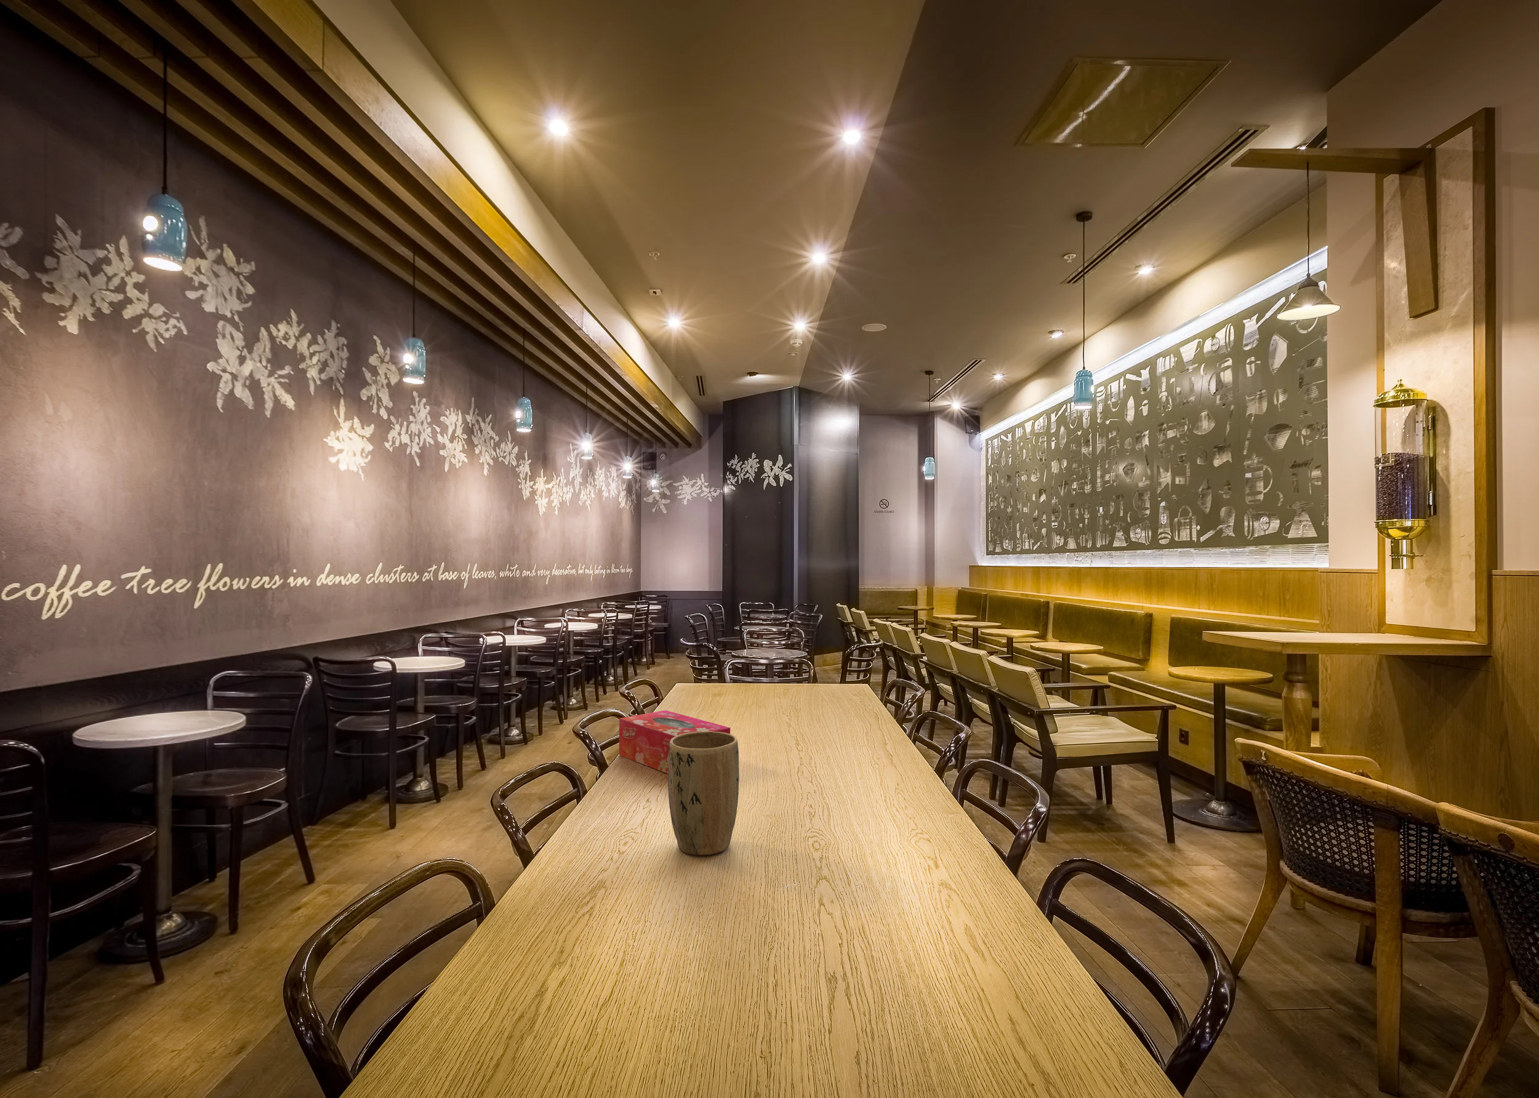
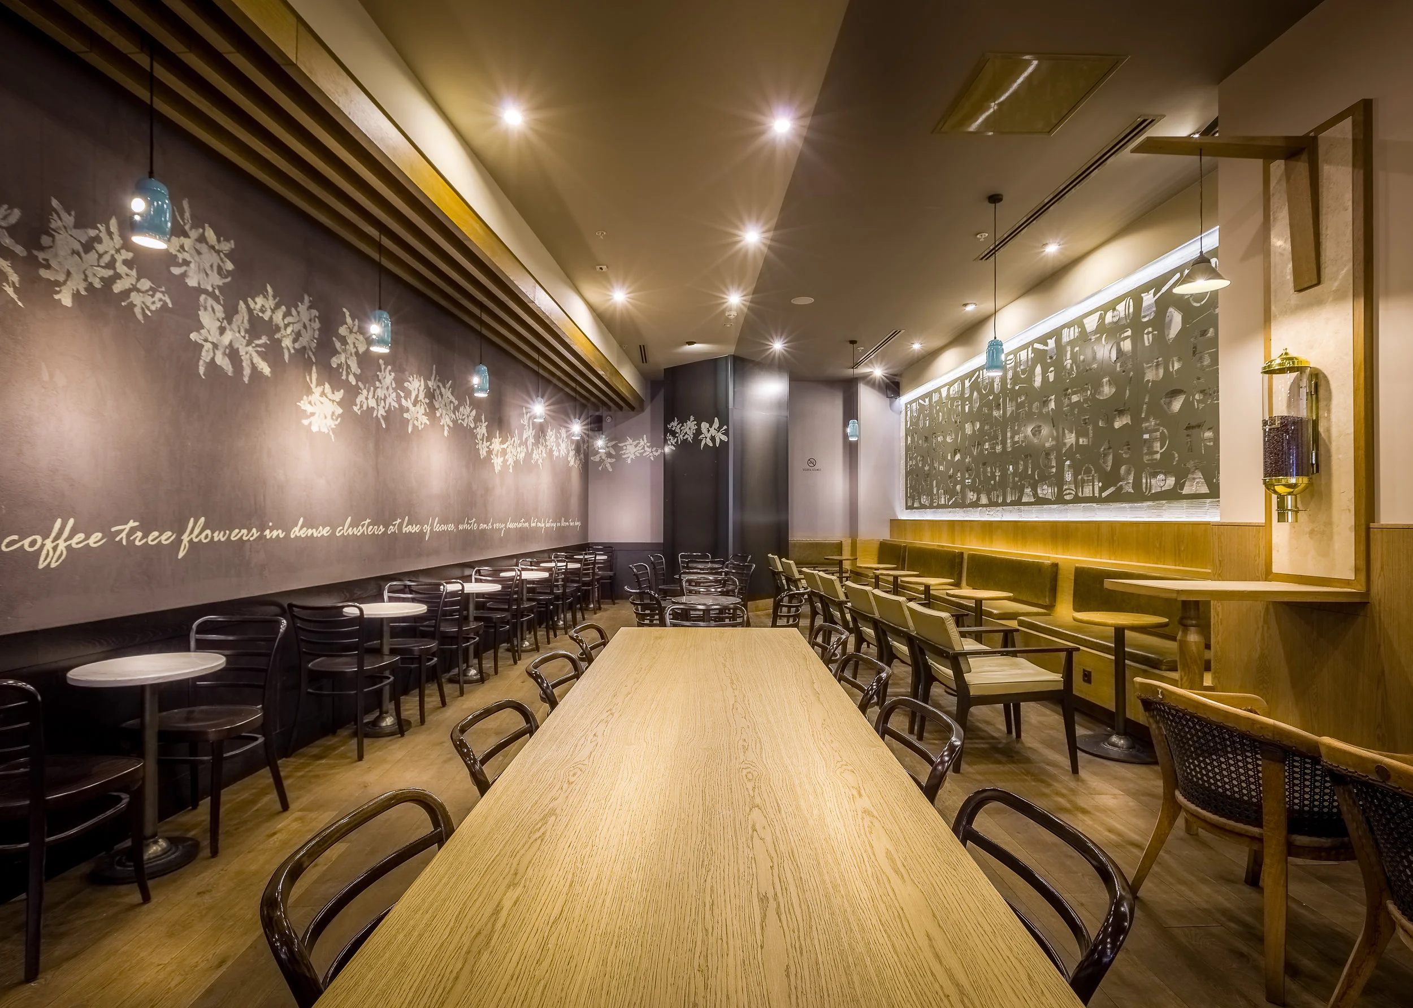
- tissue box (670, 740)
- plant pot (704, 793)
